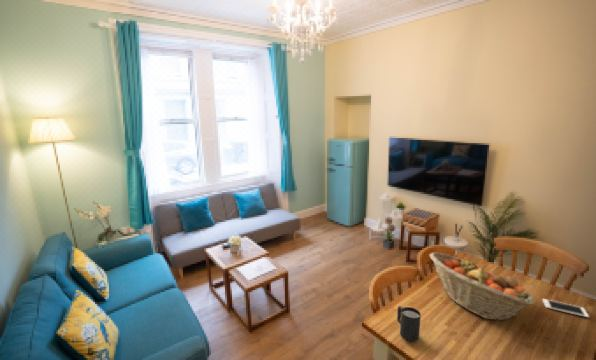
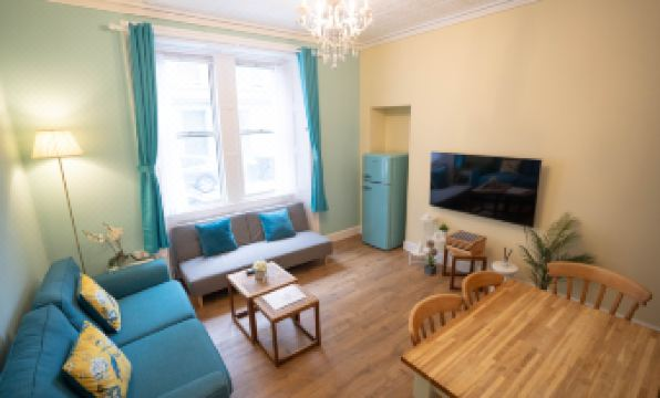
- mug (407, 321)
- fruit basket (475, 281)
- cell phone (564, 307)
